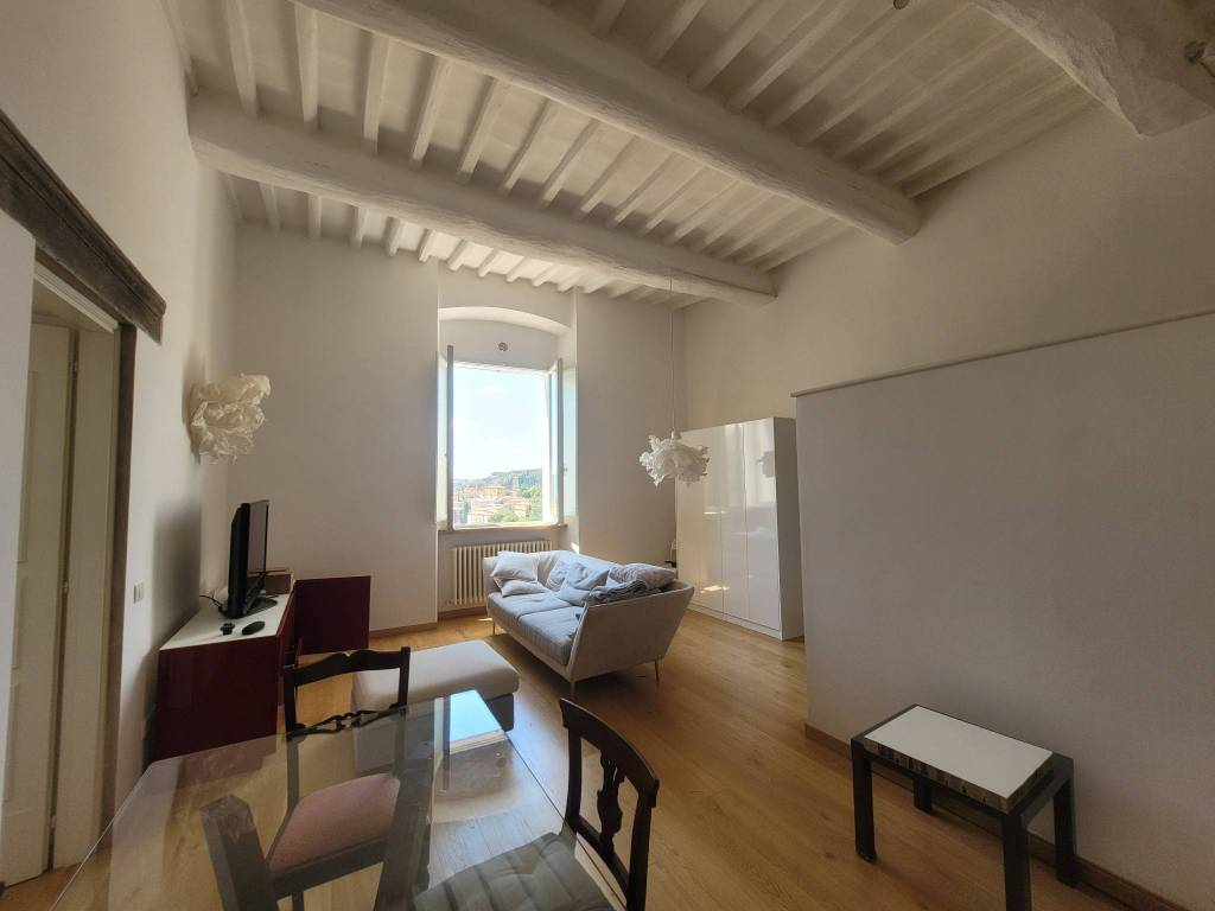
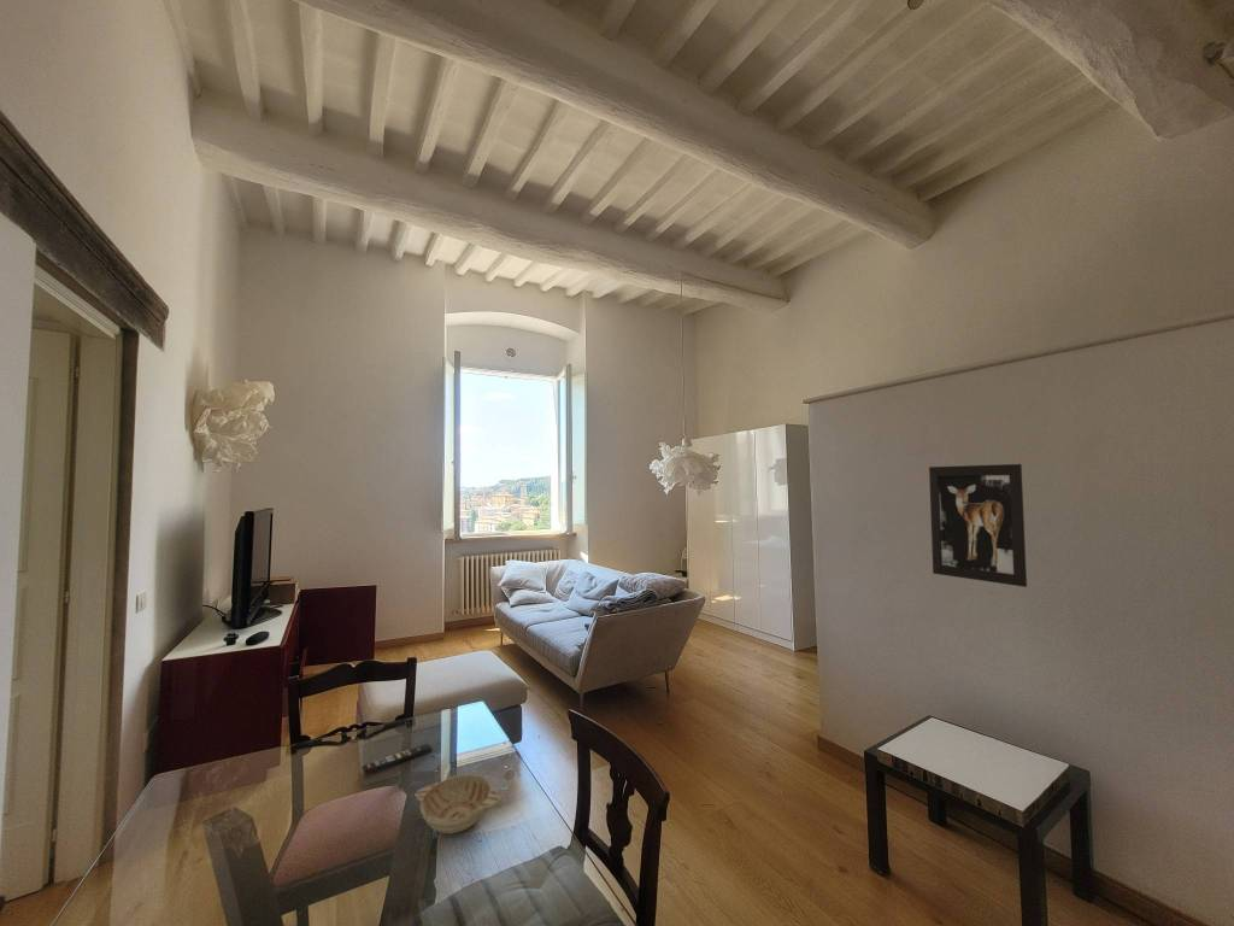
+ decorative bowl (456, 807)
+ wall art (974, 522)
+ remote control (398, 757)
